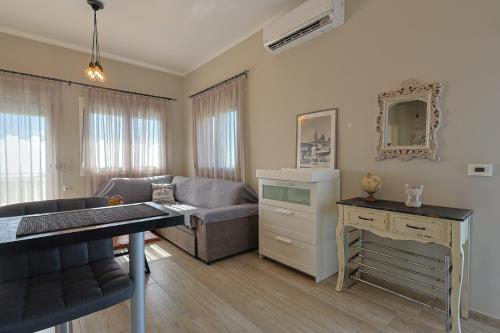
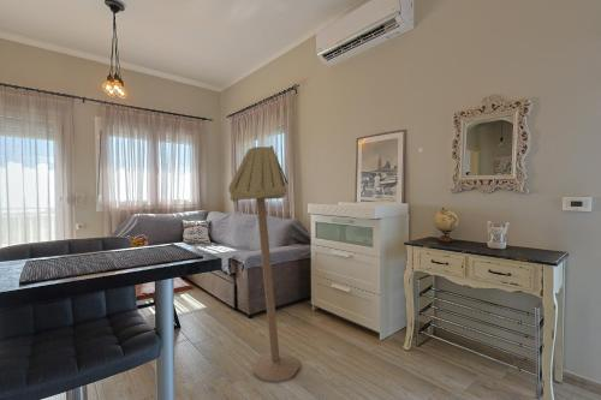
+ floor lamp (264, 259)
